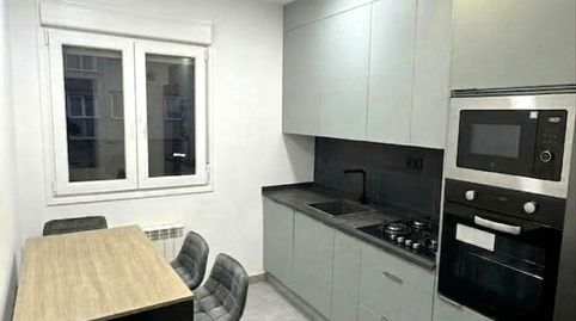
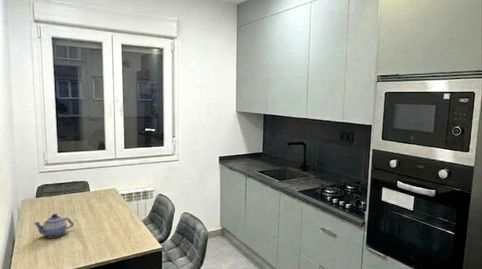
+ teapot (54, 224)
